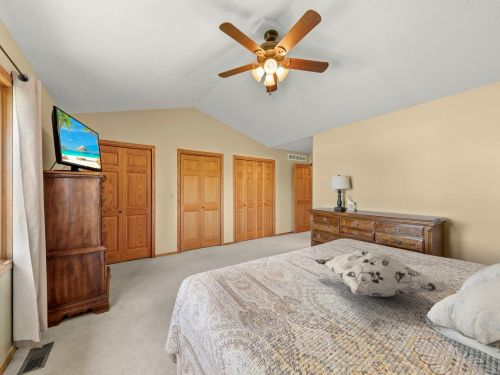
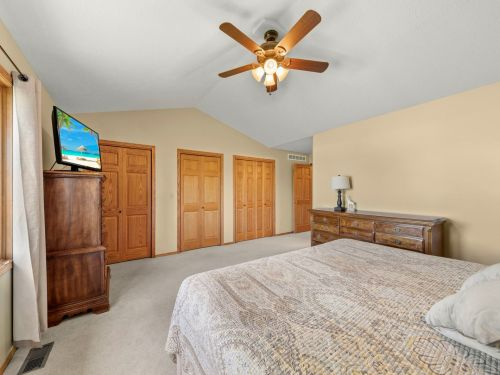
- decorative pillow (370, 272)
